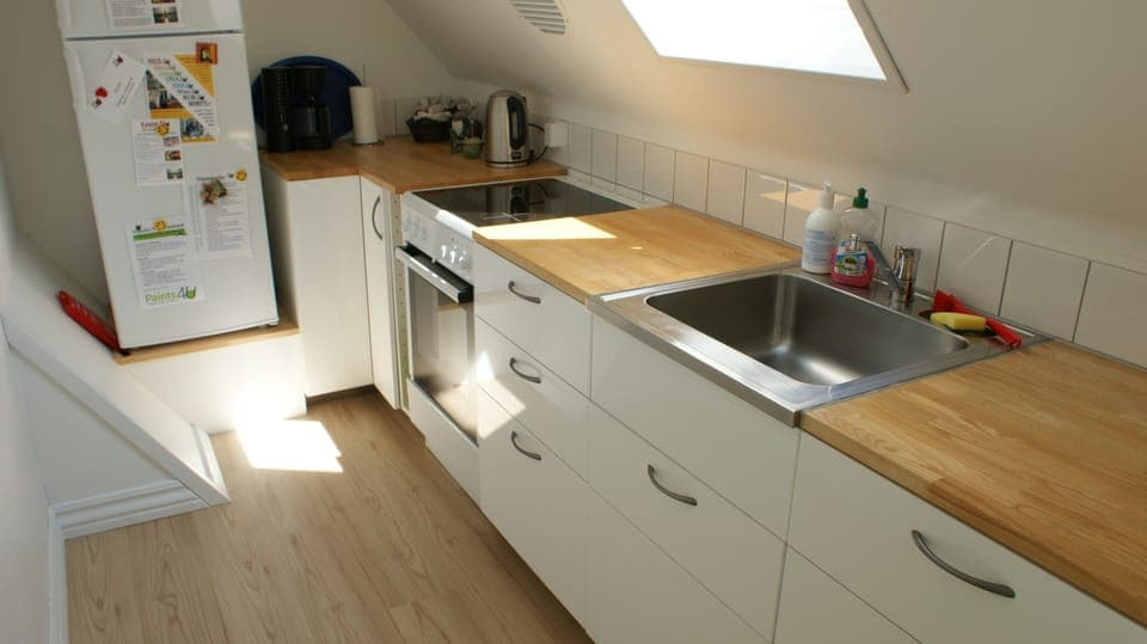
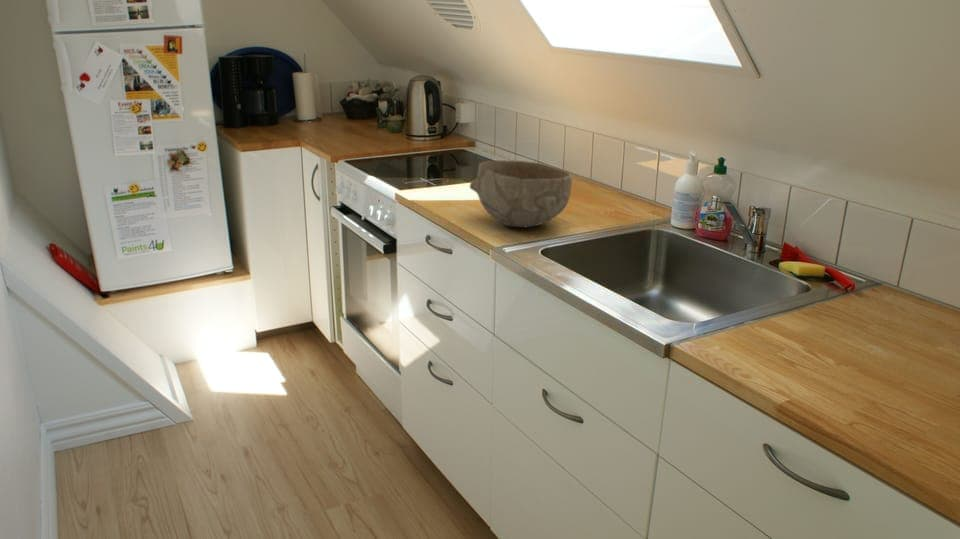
+ bowl (527, 194)
